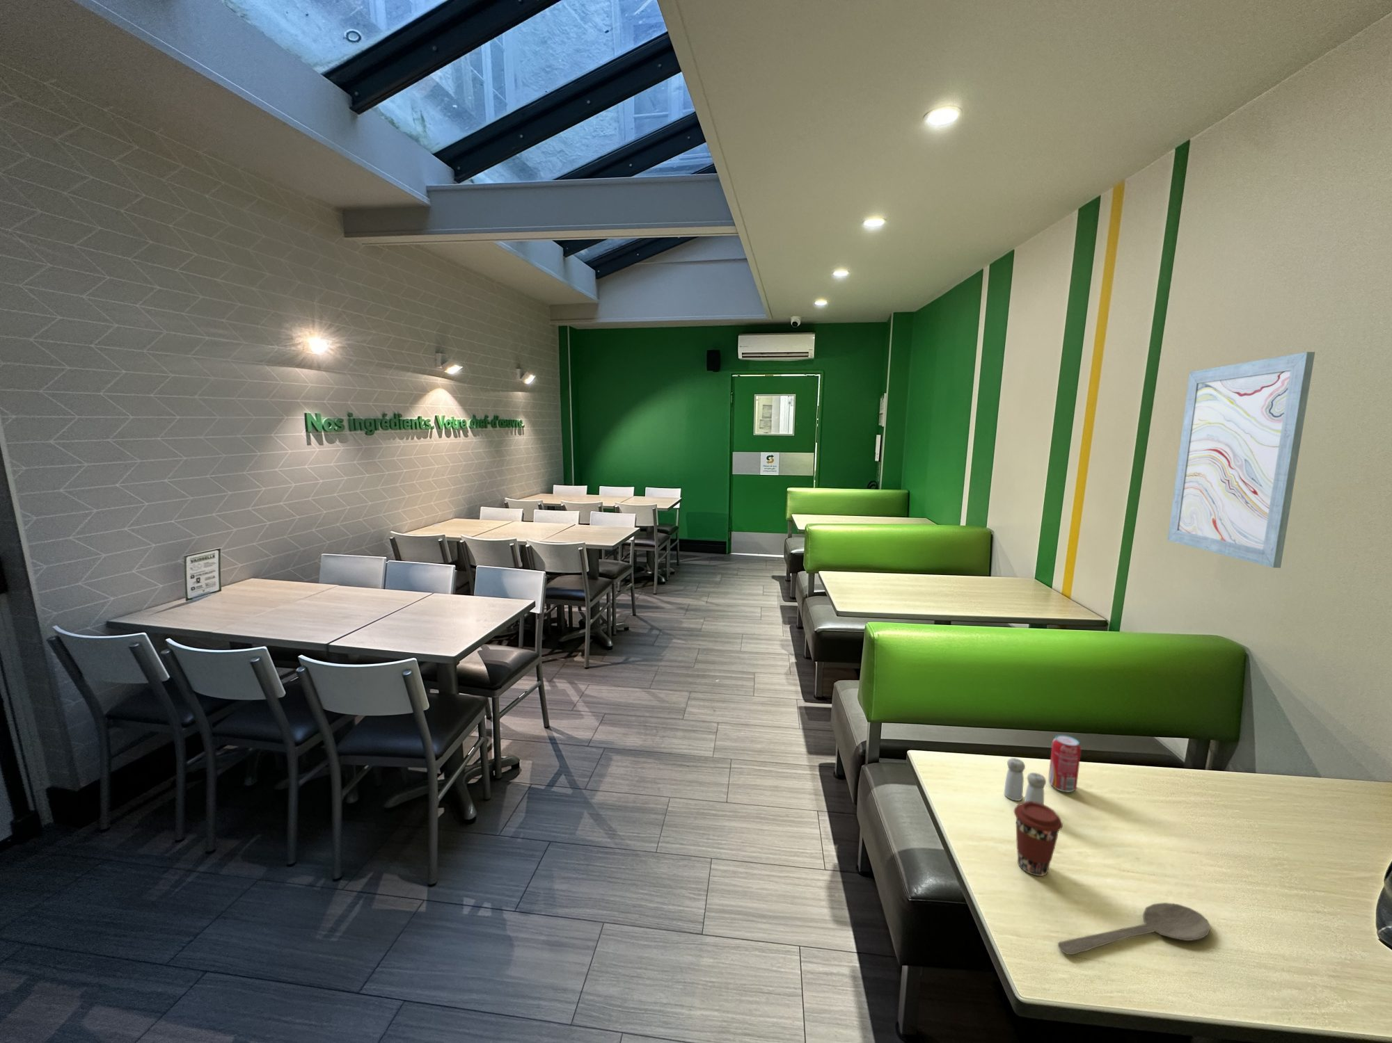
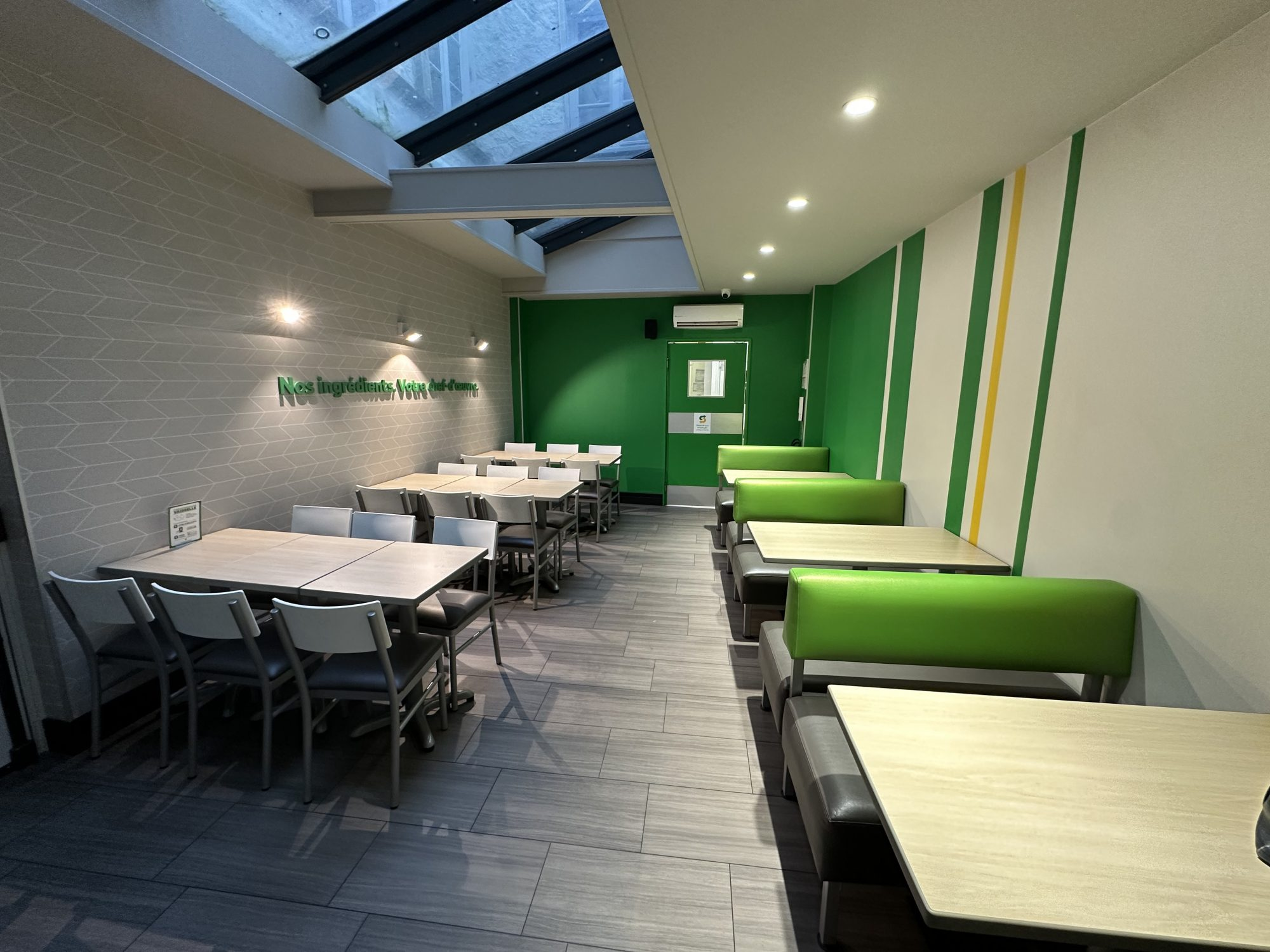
- salt and pepper shaker (1023, 786)
- beverage can (1064, 763)
- coffee cup (1035, 838)
- wall art (1231, 460)
- wooden spoon (1133, 931)
